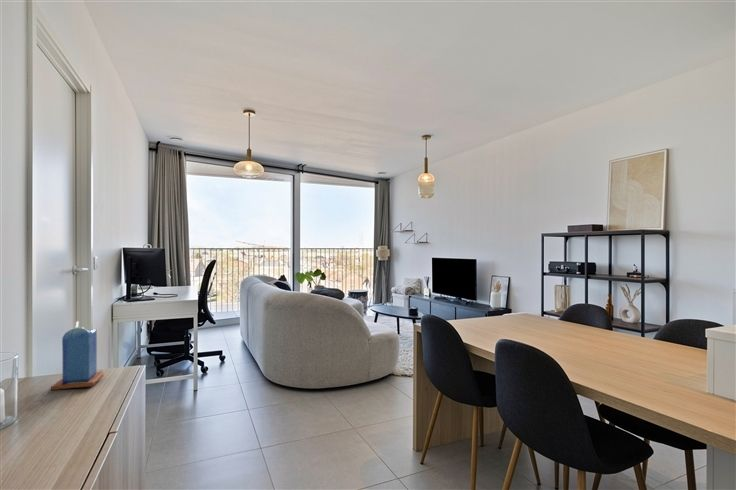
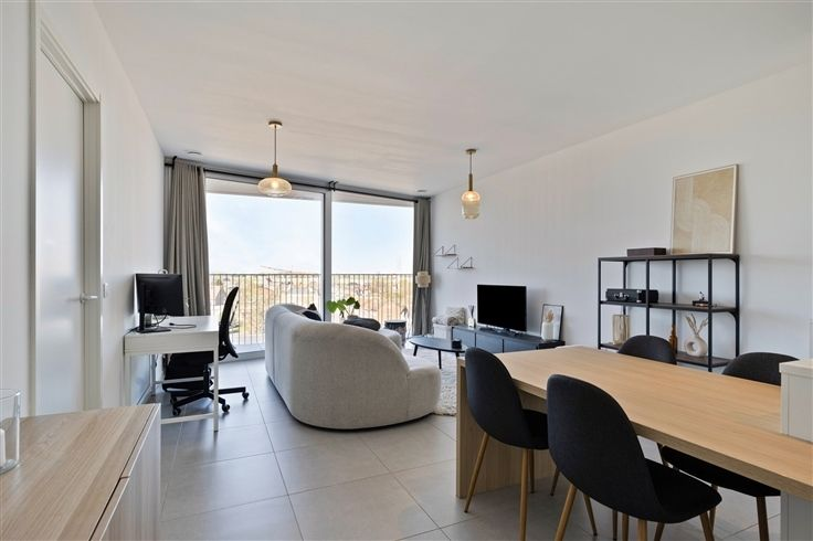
- candle (78, 352)
